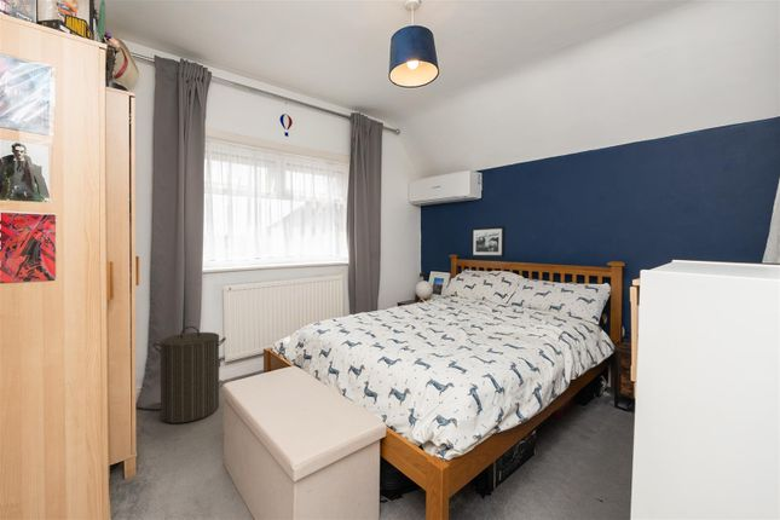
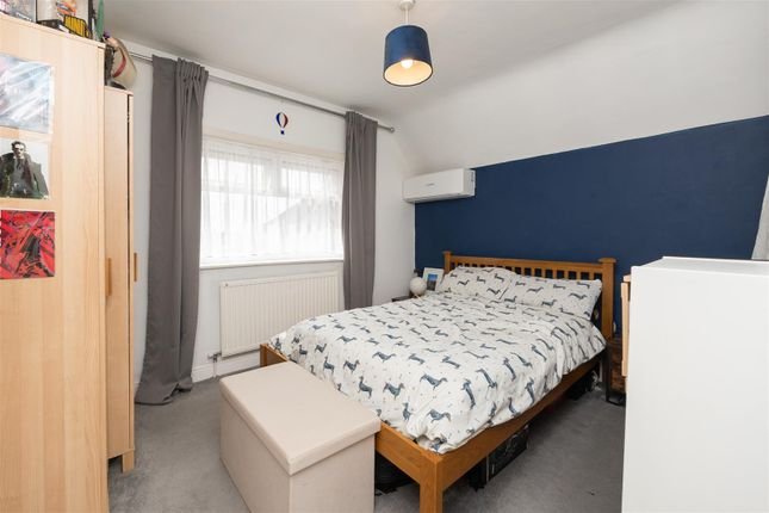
- laundry hamper (190, 368)
- picture frame (487, 242)
